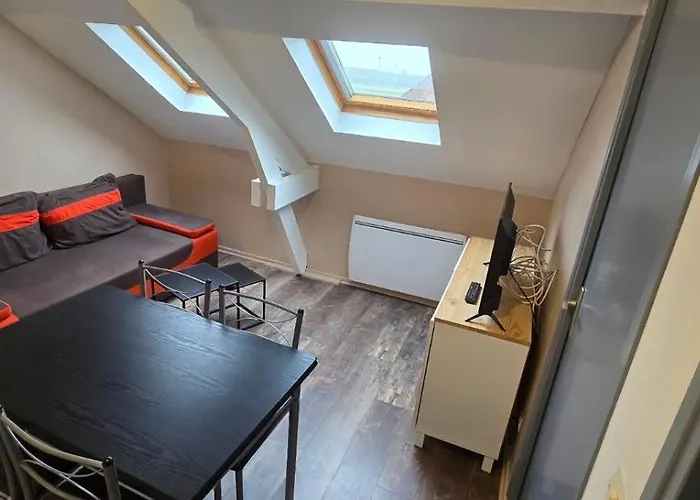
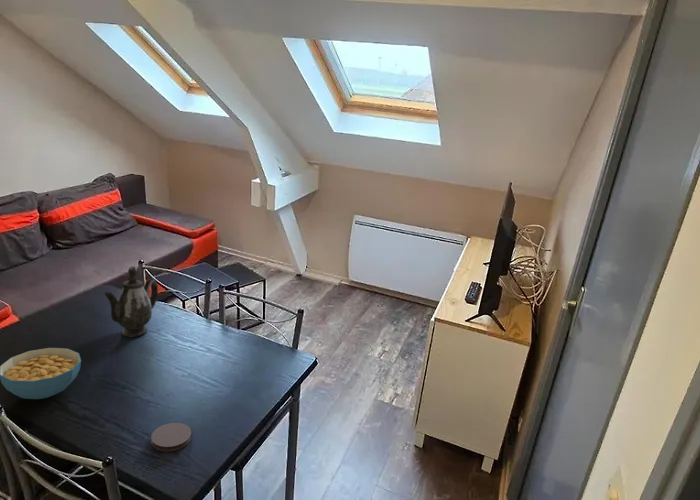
+ teapot (132, 300)
+ coaster (171, 436)
+ cereal bowl (42, 378)
